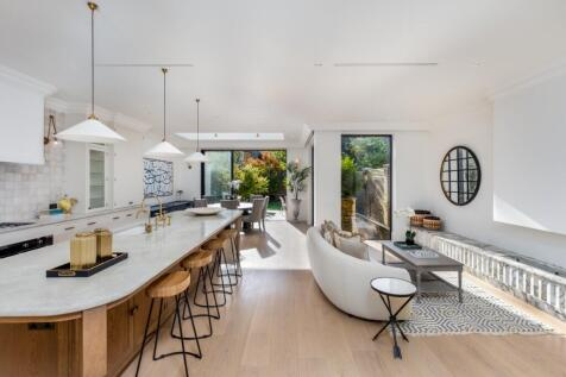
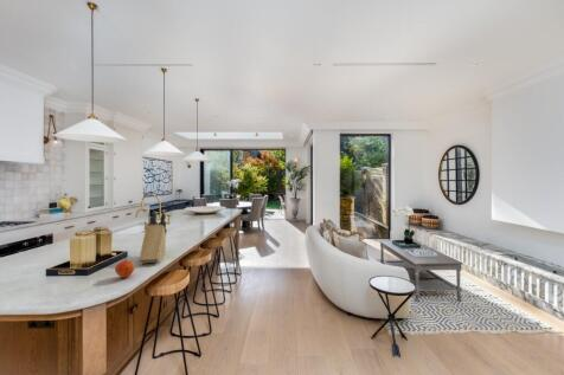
+ fruit (124, 267)
+ knife block (154, 234)
